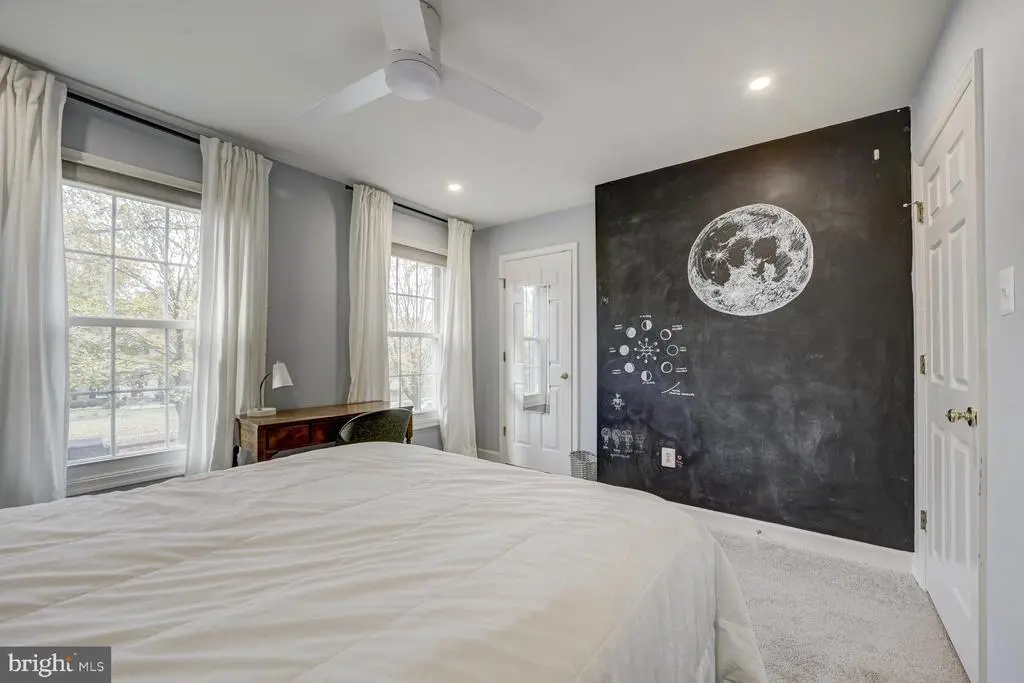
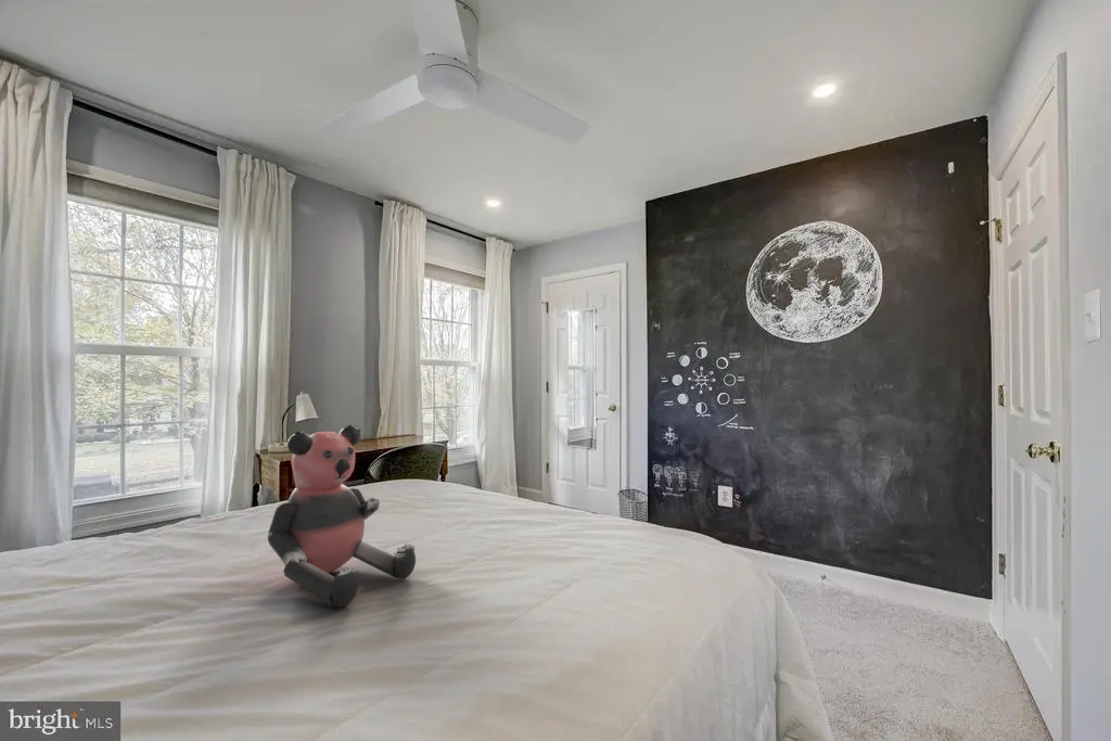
+ bear (334, 503)
